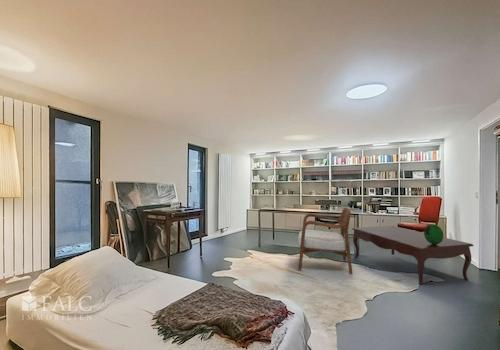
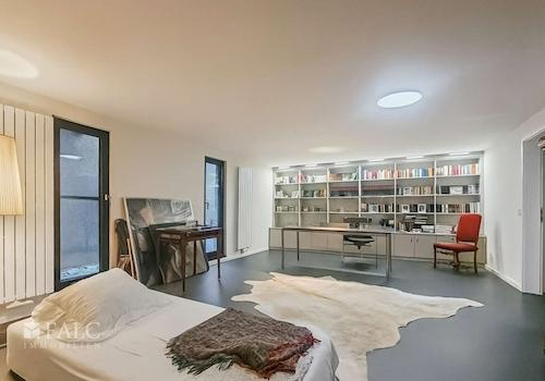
- decorative egg (433, 233)
- coffee table (404, 251)
- armchair (323, 236)
